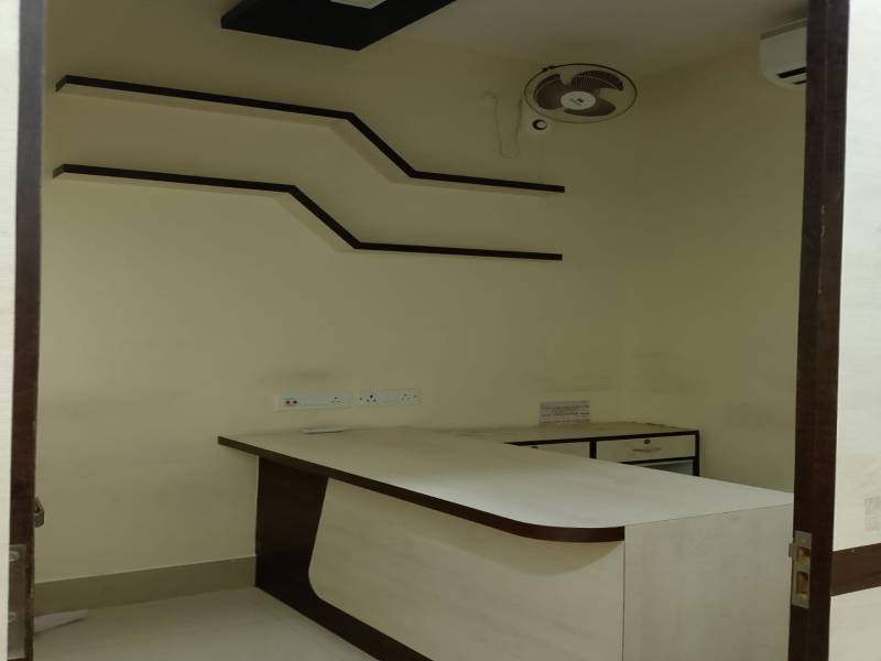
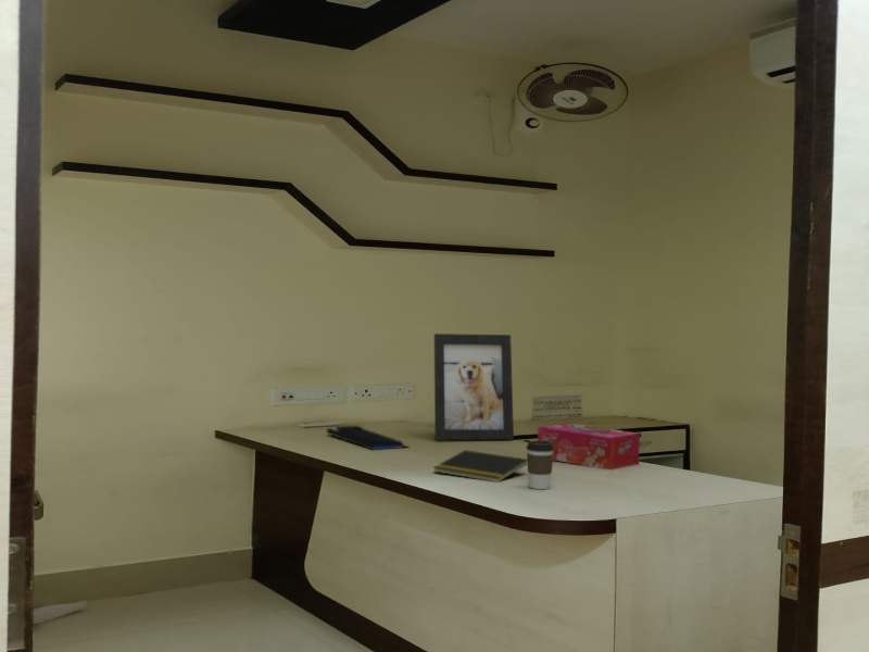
+ picture frame (471, 386)
+ notepad (480, 465)
+ coffee cup (539, 464)
+ keyboard (366, 436)
+ tissue box (587, 444)
